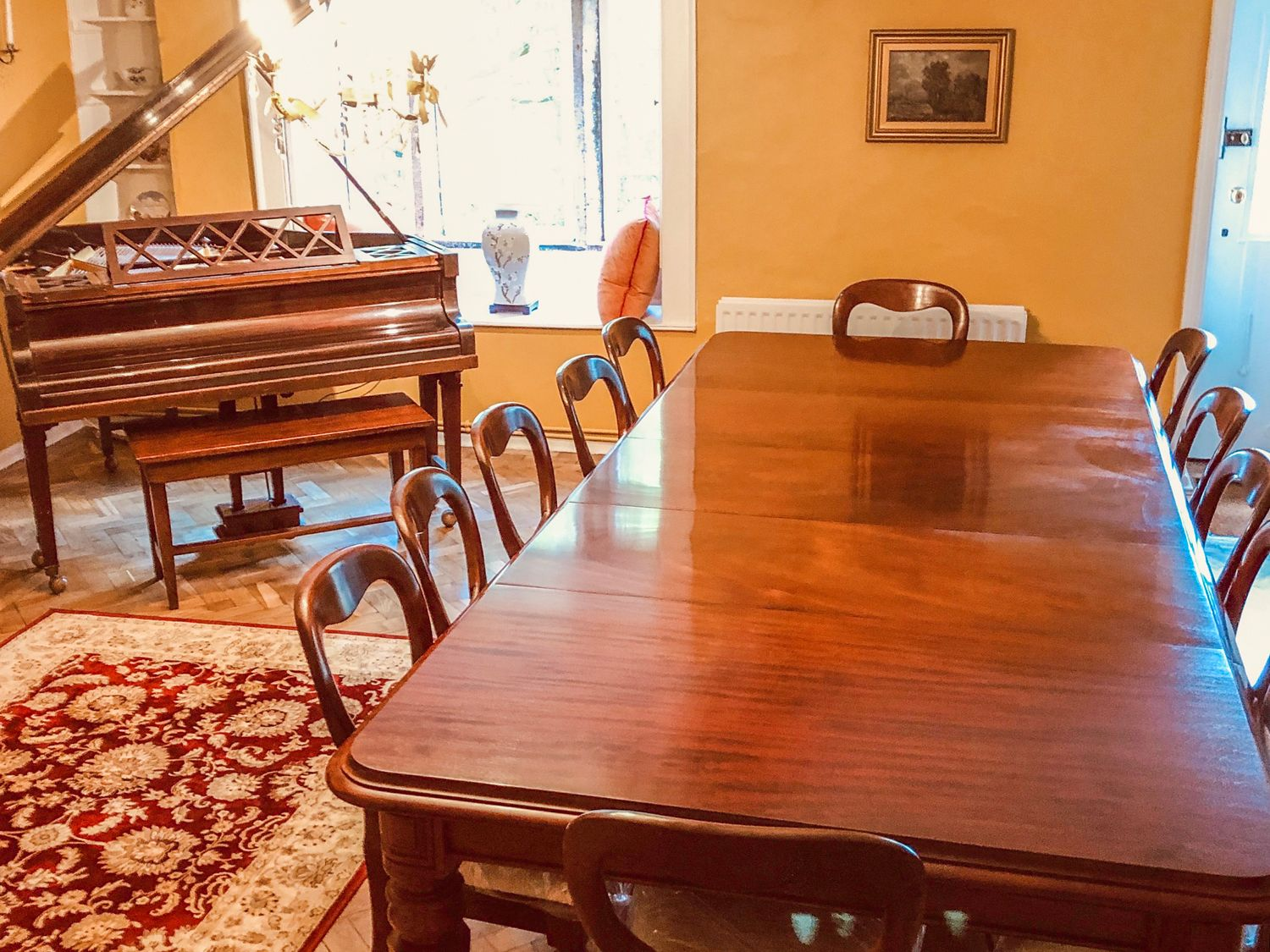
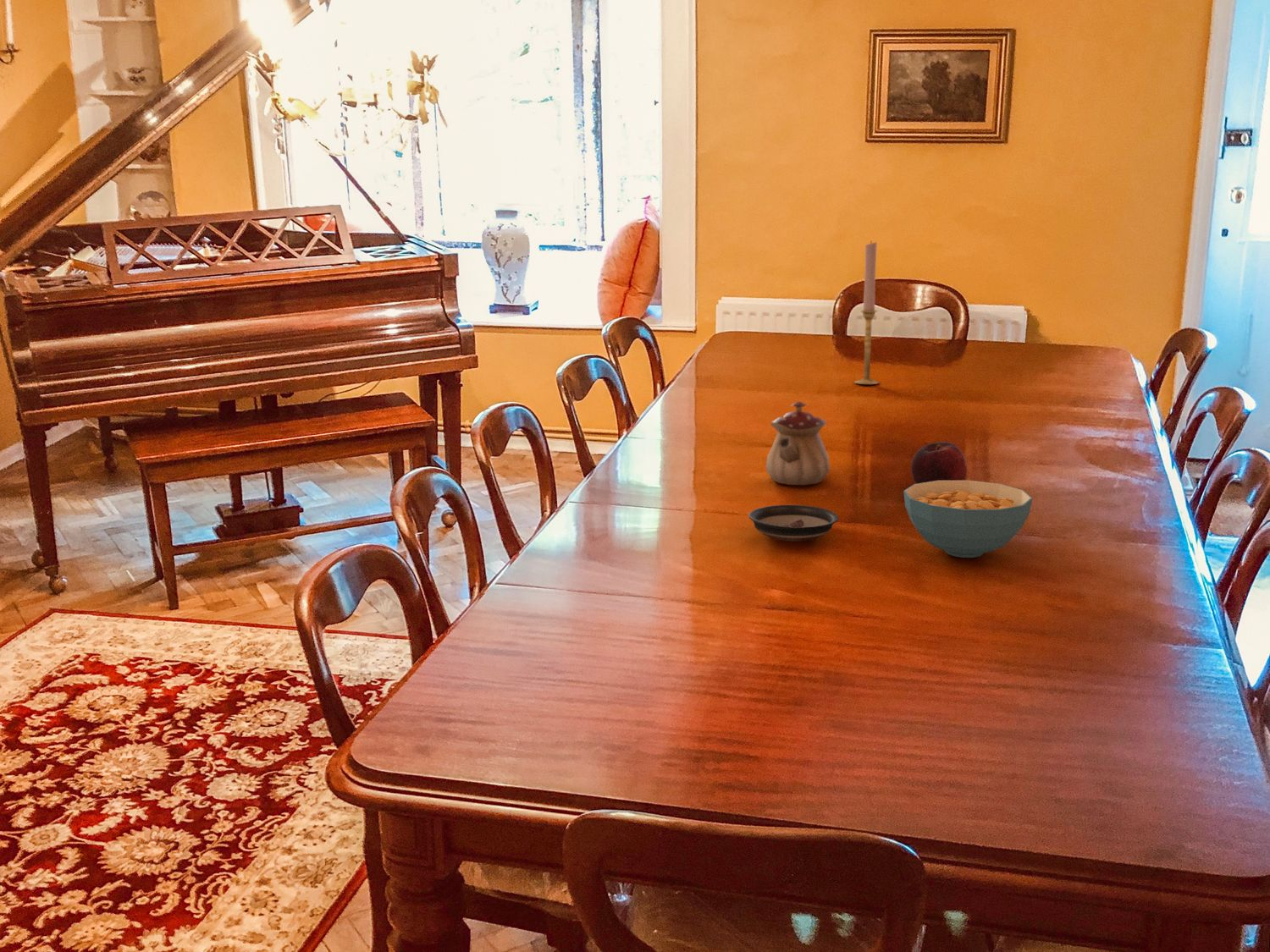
+ teapot (799, 439)
+ candlestick (869, 312)
+ fruit (939, 469)
+ saucer (792, 526)
+ cereal bowl (965, 523)
